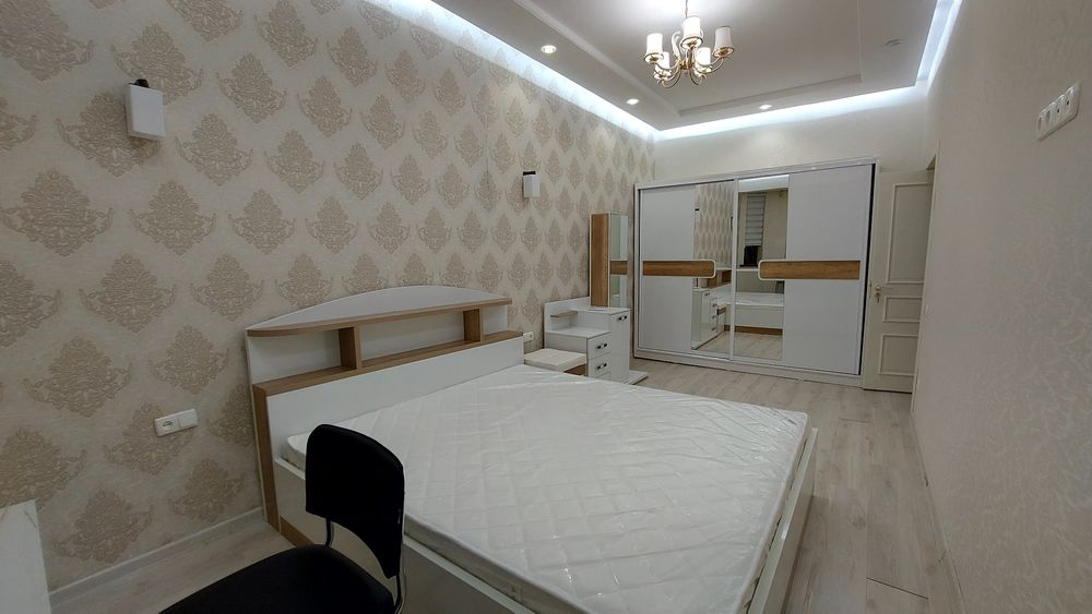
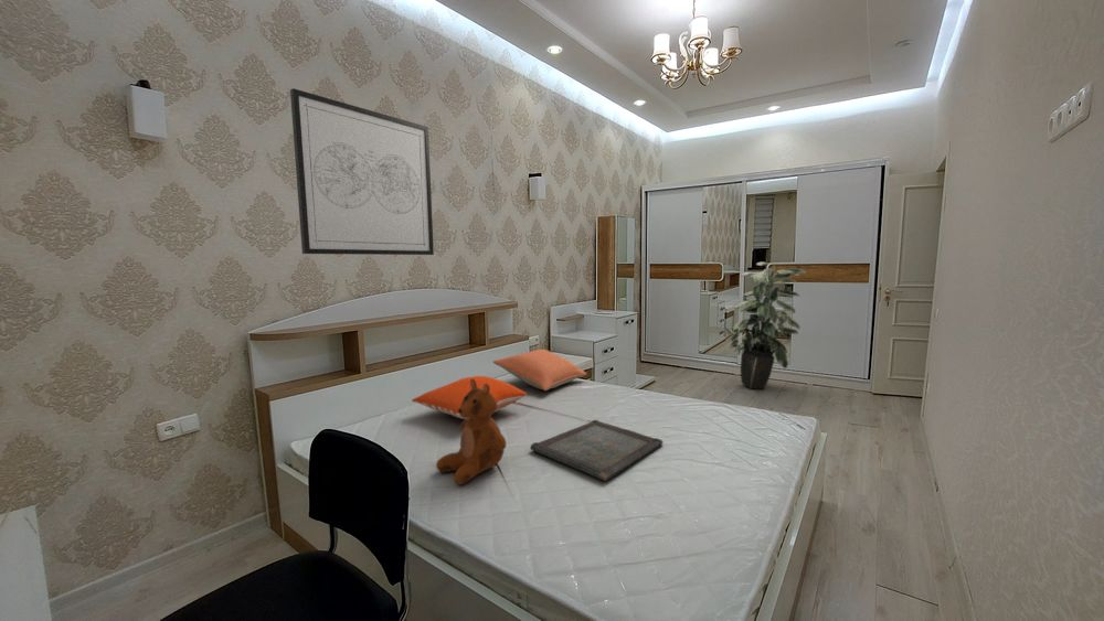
+ pillow (466, 394)
+ wall art (371, 183)
+ indoor plant (763, 325)
+ serving tray (598, 445)
+ teddy bear (470, 427)
+ pillow (541, 368)
